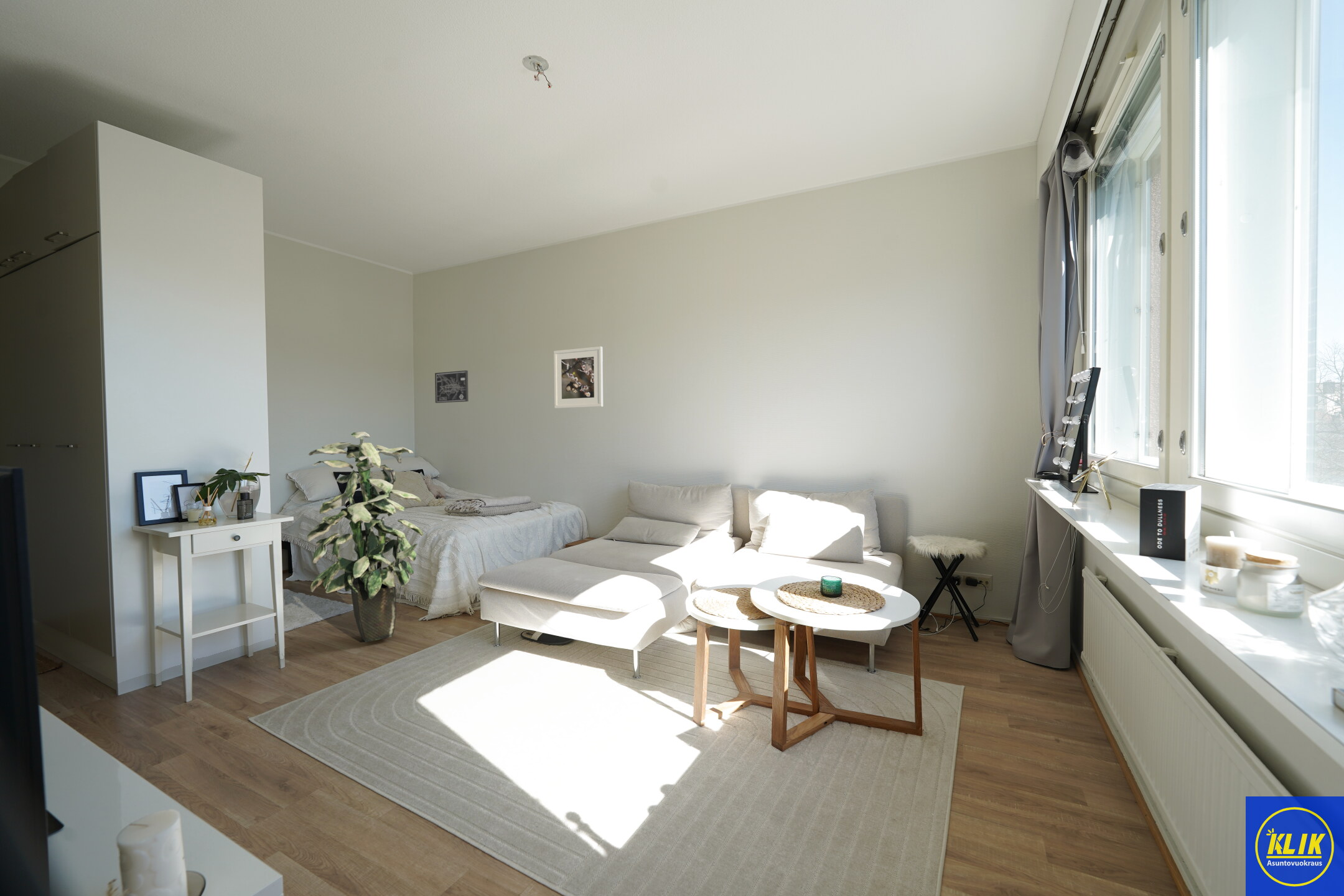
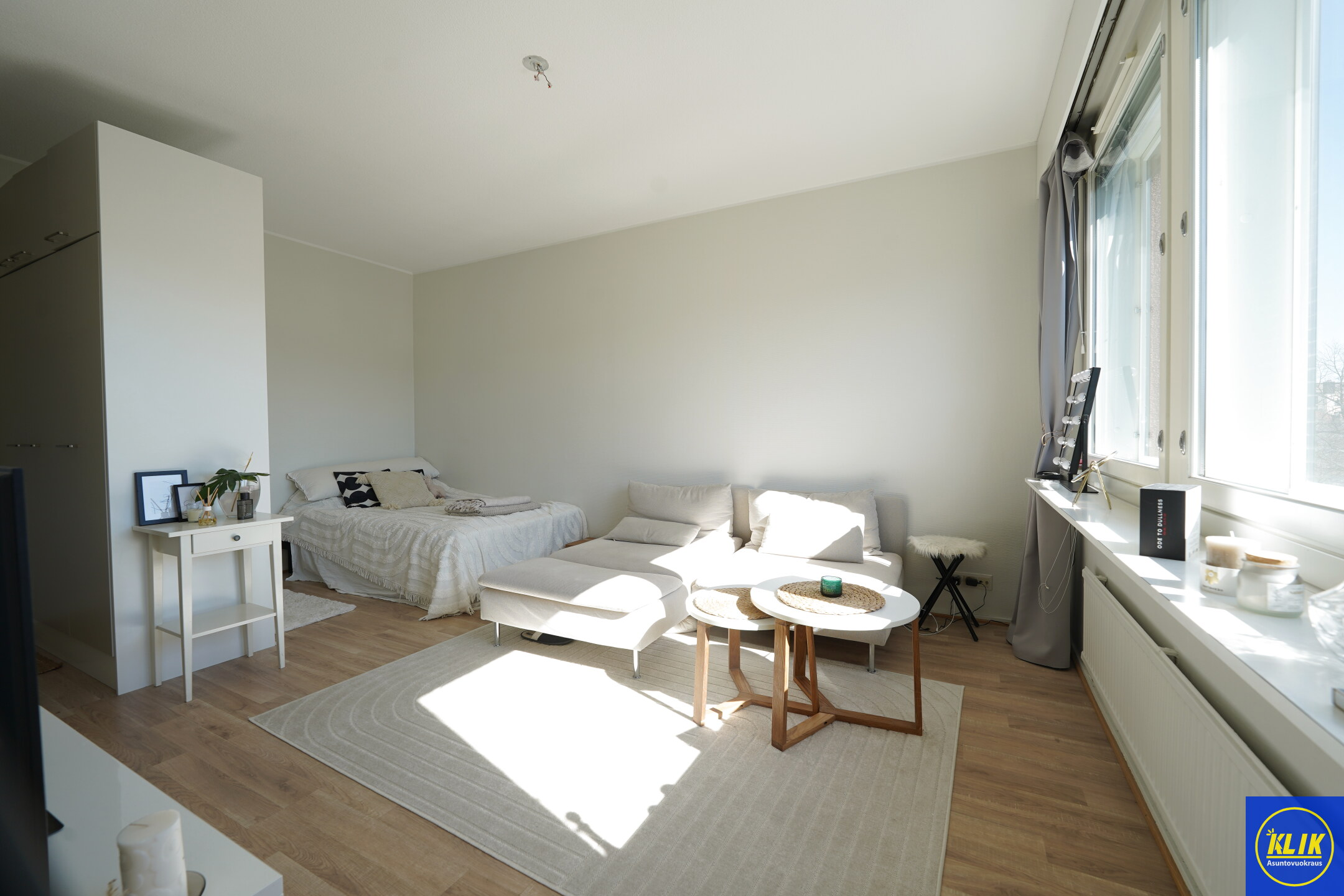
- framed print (577, 378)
- indoor plant (365, 535)
- wall art (451, 386)
